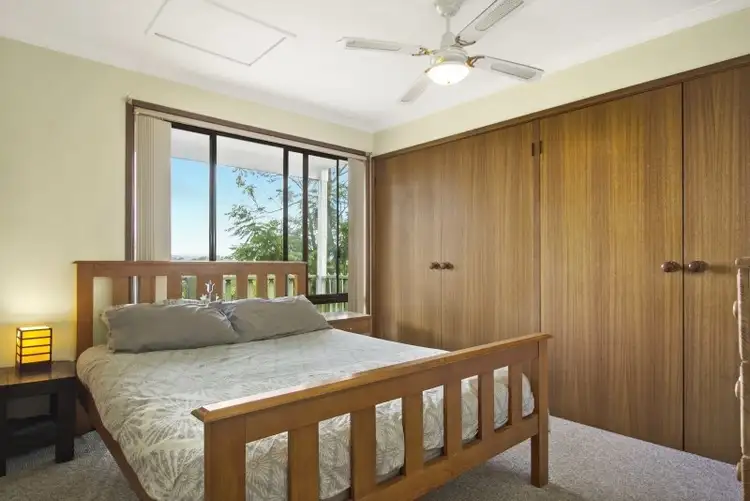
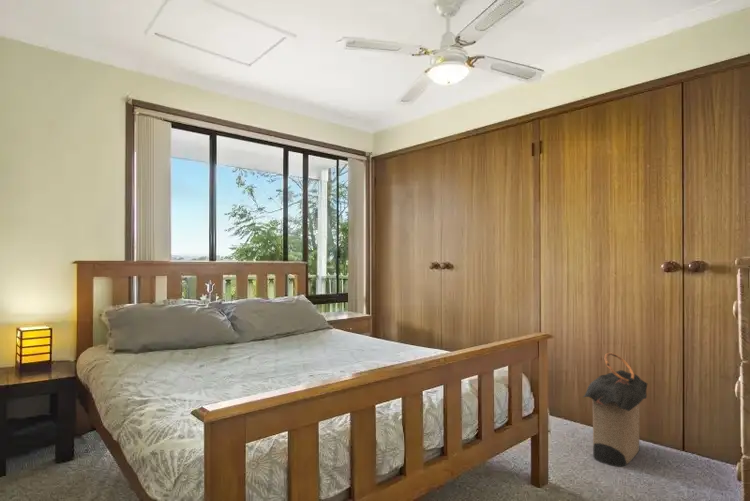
+ laundry hamper (618, 405)
